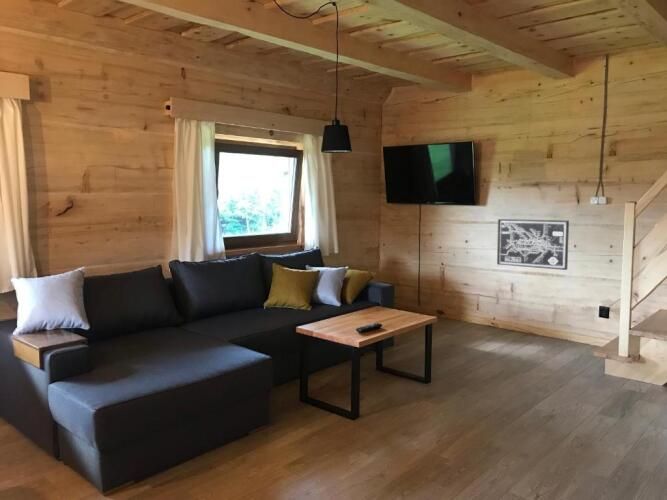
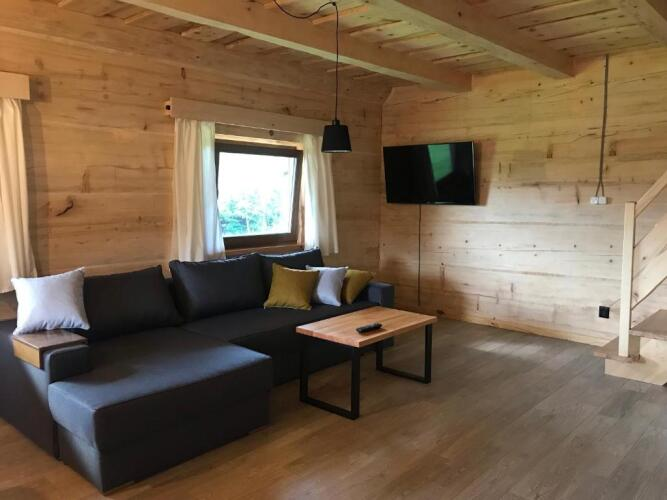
- wall art (531, 243)
